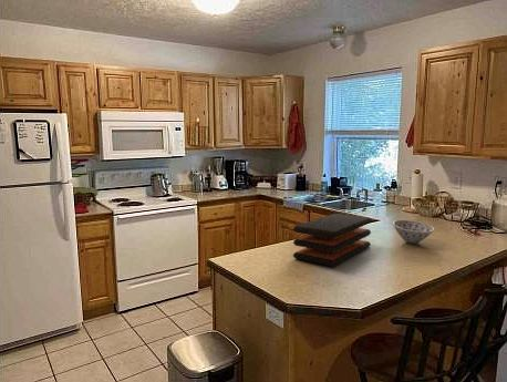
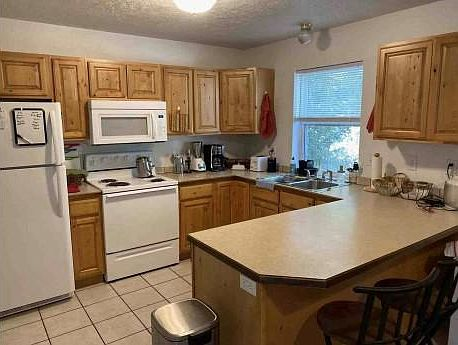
- cutting board (333, 237)
- bowl (412, 233)
